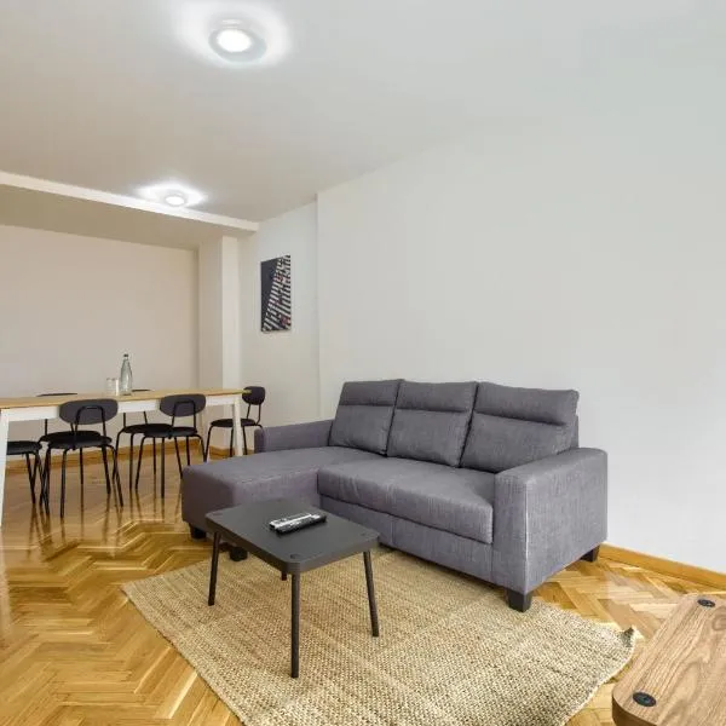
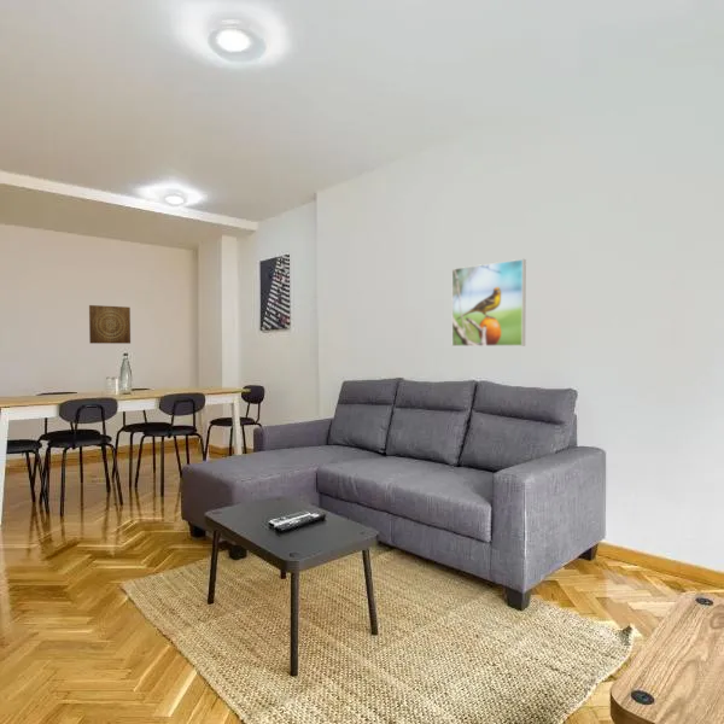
+ wall art (110, 325)
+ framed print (486, 305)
